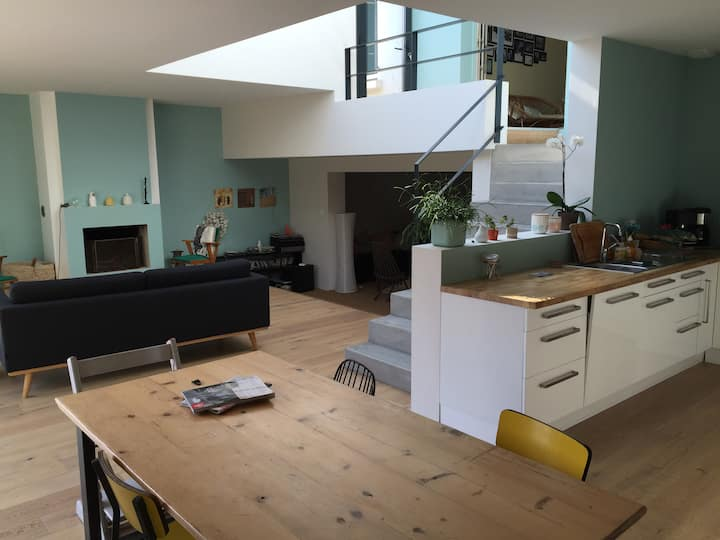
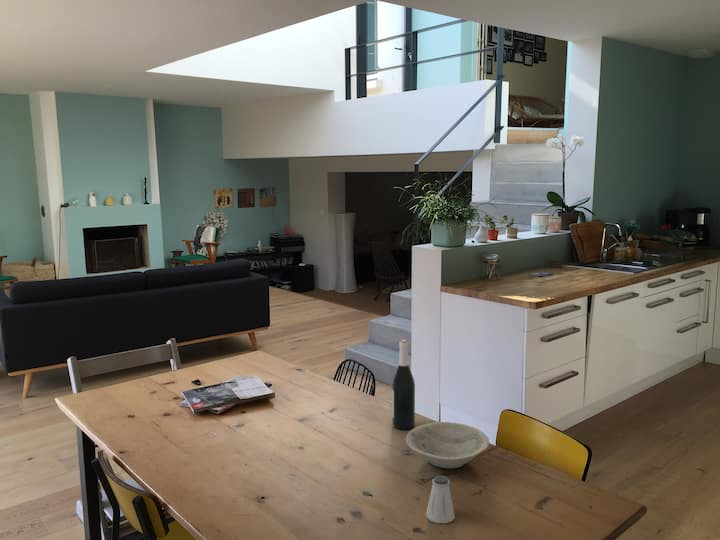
+ bowl (446, 449)
+ wine bottle (403, 383)
+ saltshaker (440, 497)
